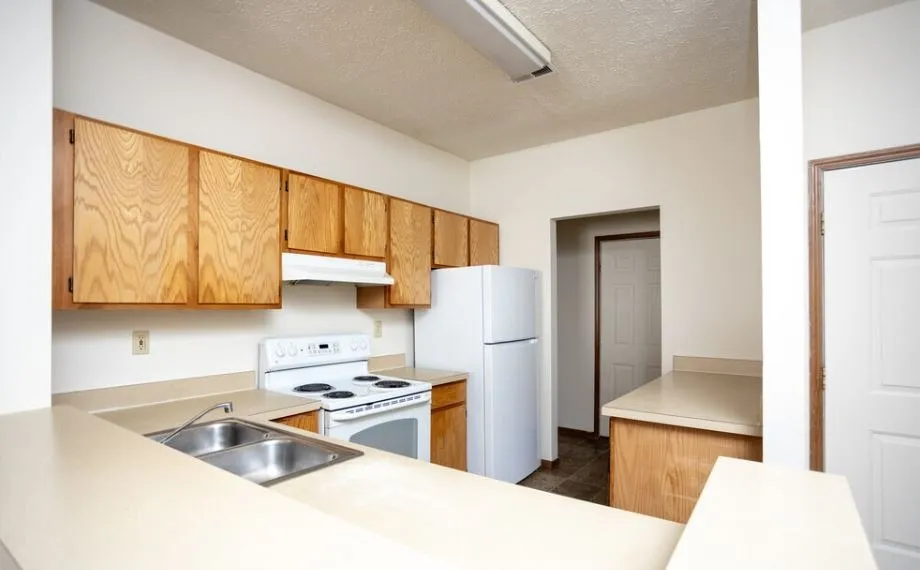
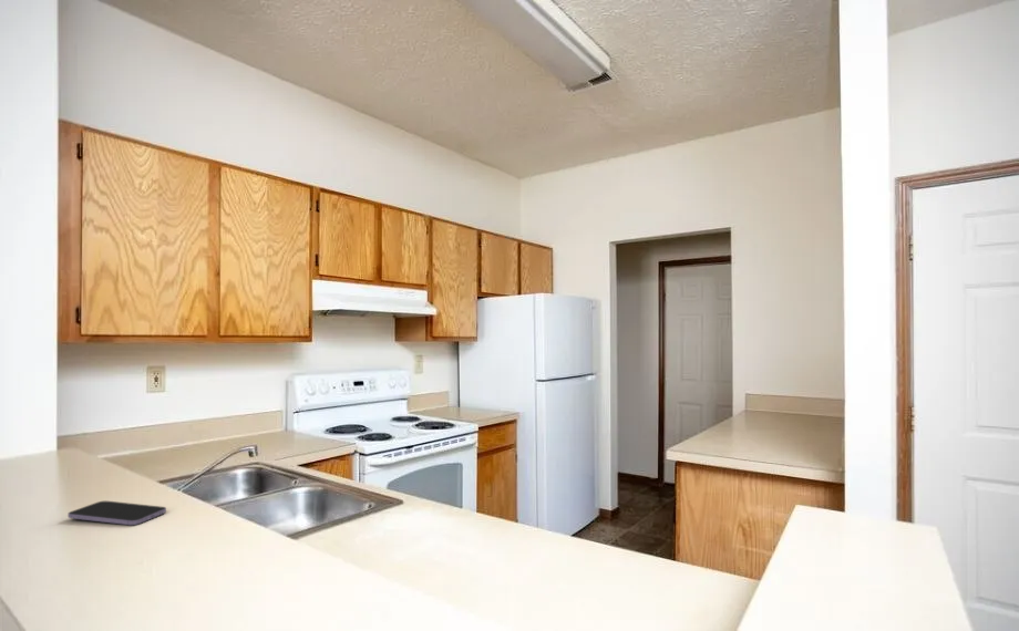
+ smartphone (117, 511)
